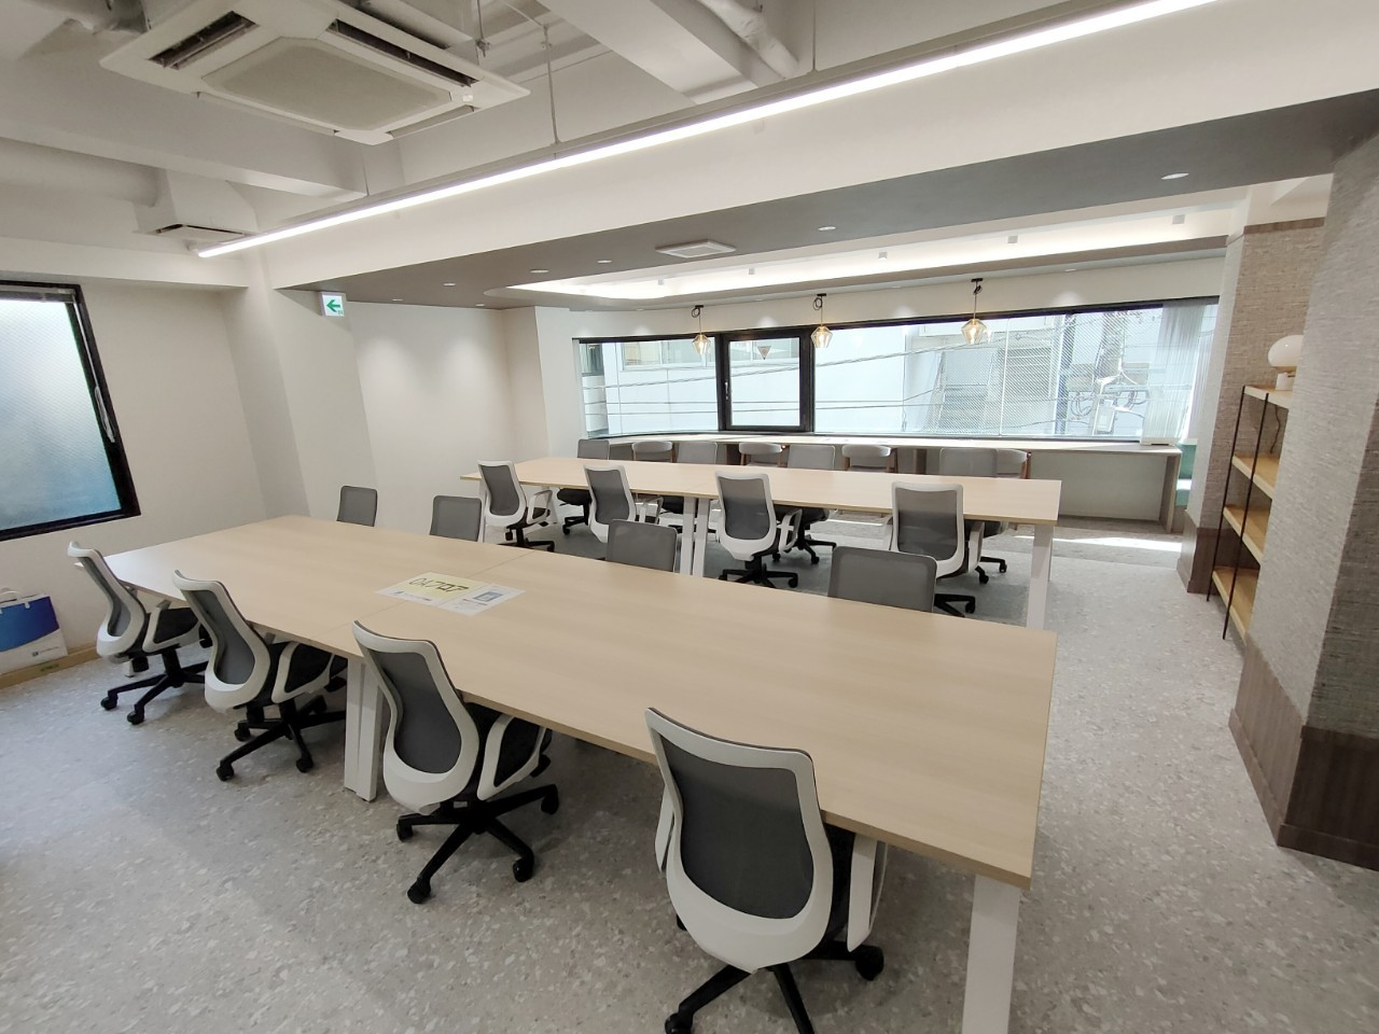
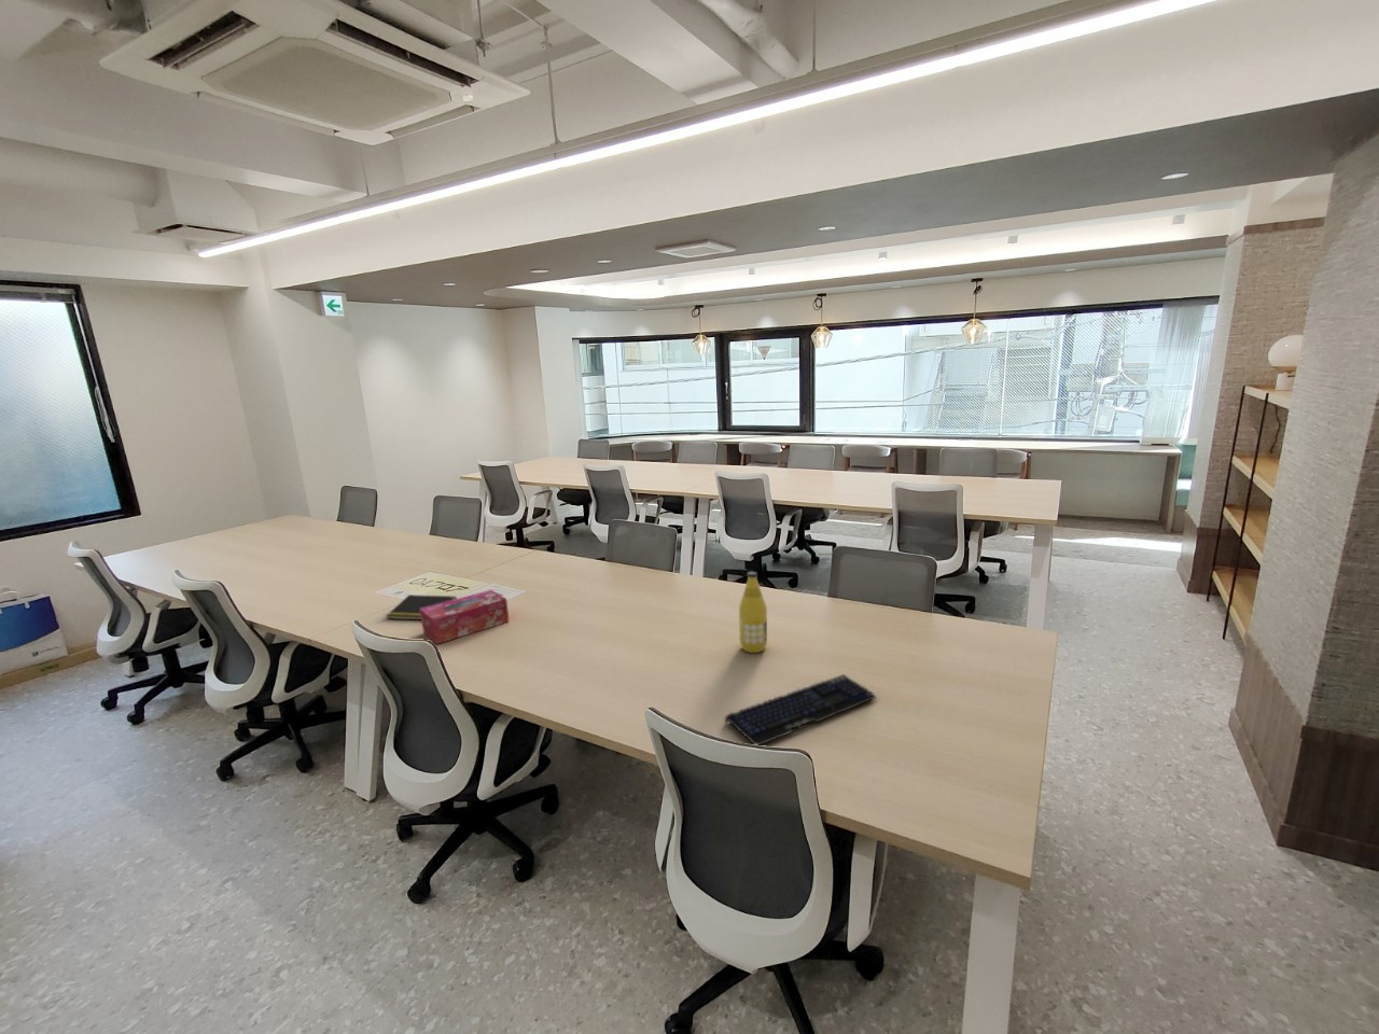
+ notepad (421, 606)
+ keyboard (802, 707)
+ bottle (752, 610)
+ tissue box (465, 615)
